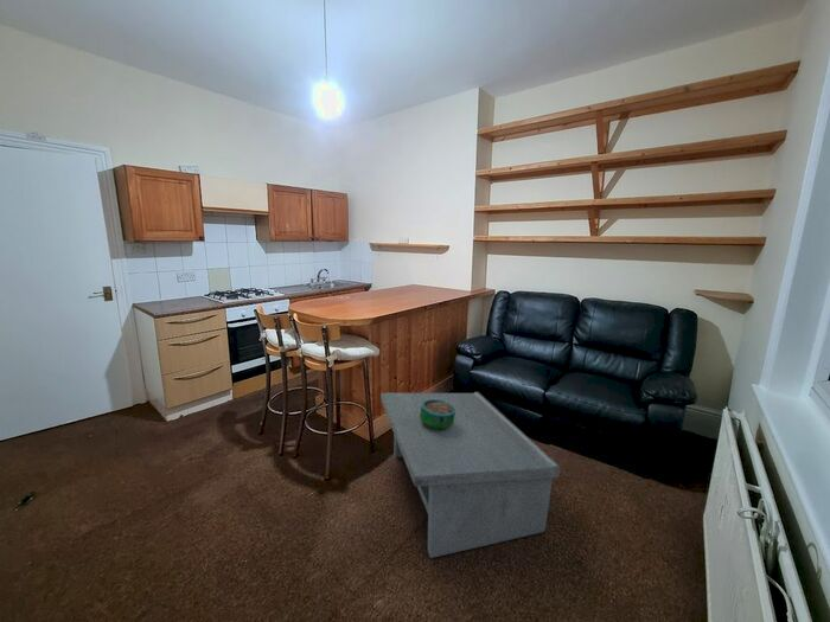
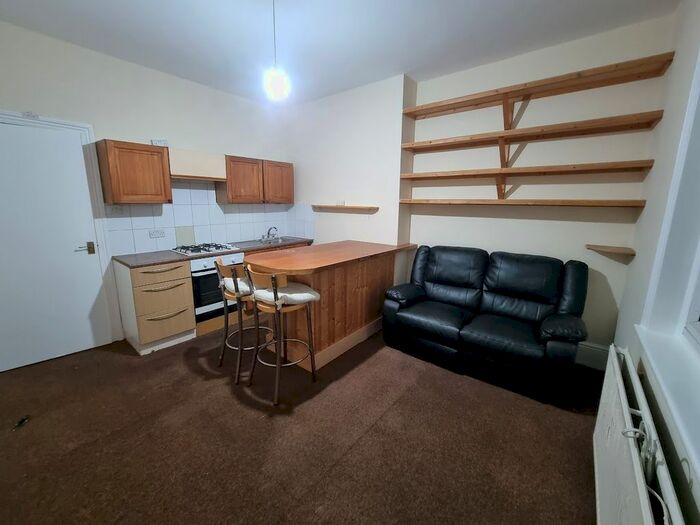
- decorative bowl (436, 415)
- coffee table (454, 453)
